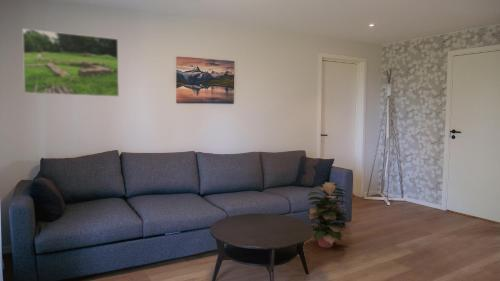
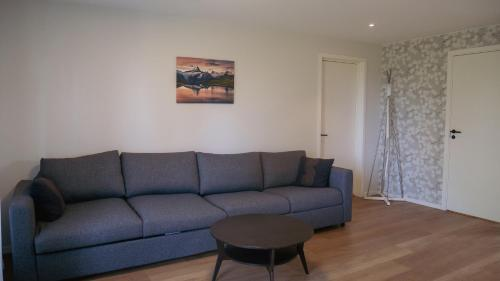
- decorative plant (327, 214)
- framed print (73, 64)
